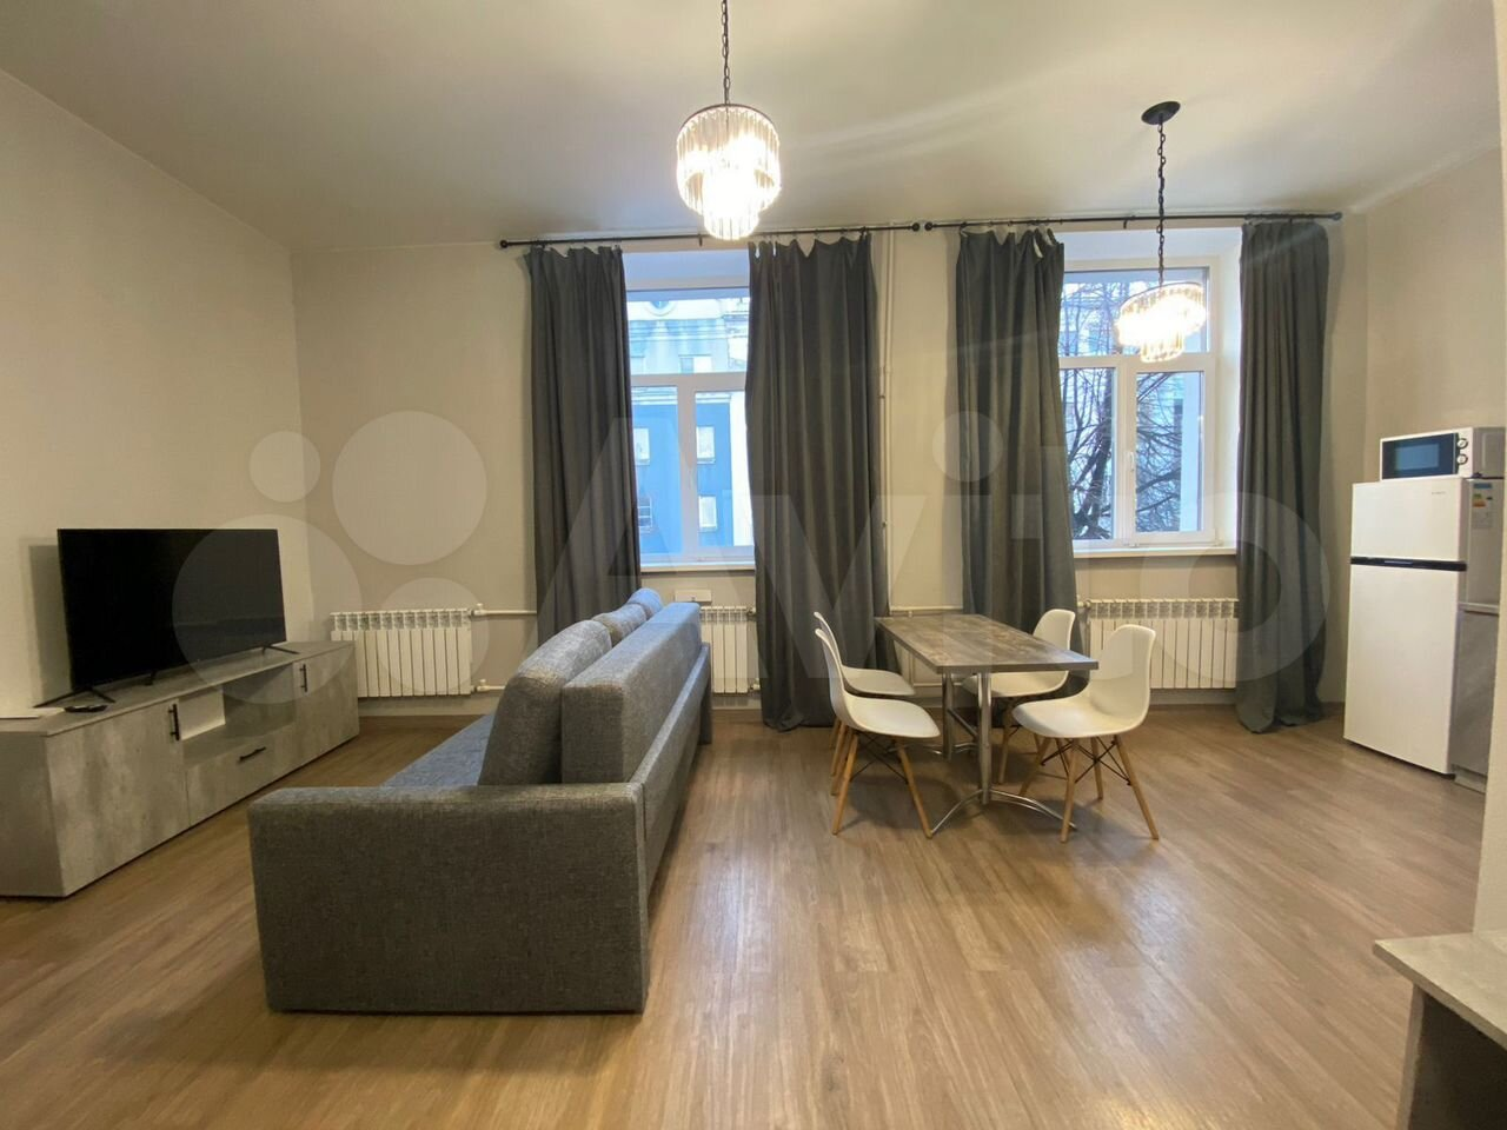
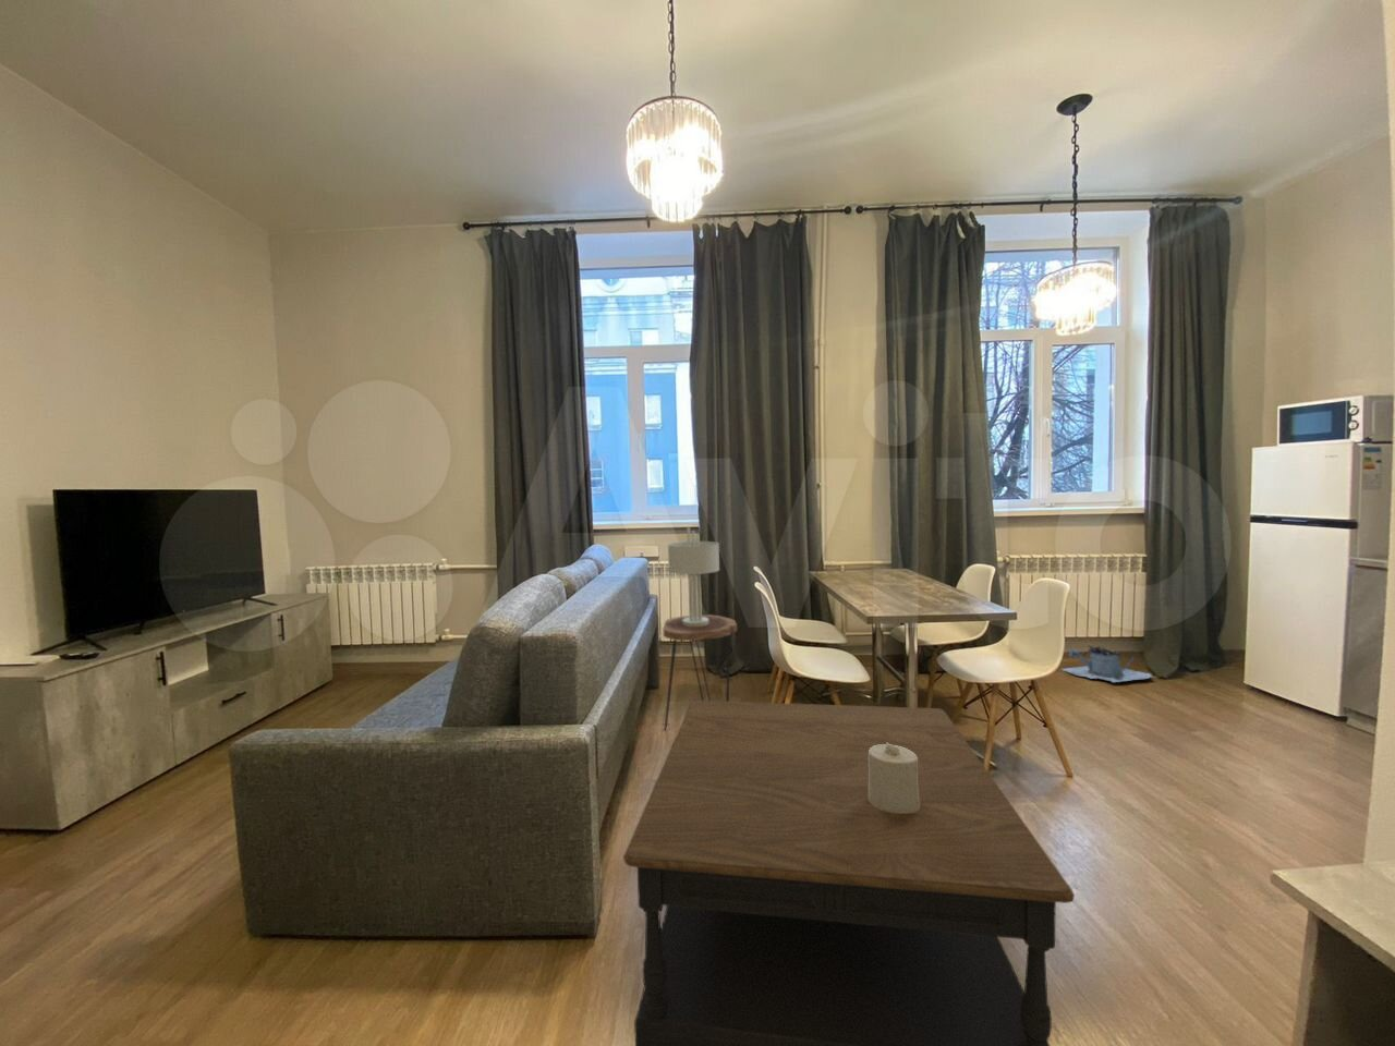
+ table lamp (694, 575)
+ candle (893, 771)
+ side table (698, 676)
+ coffee table (822, 844)
+ watering can (1107, 660)
